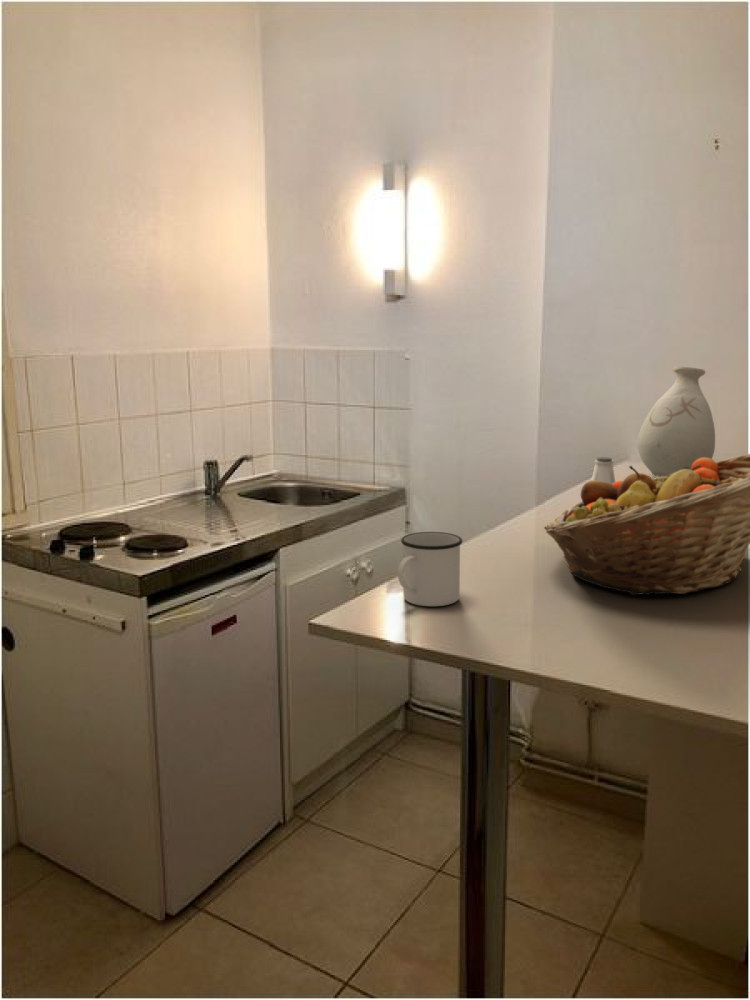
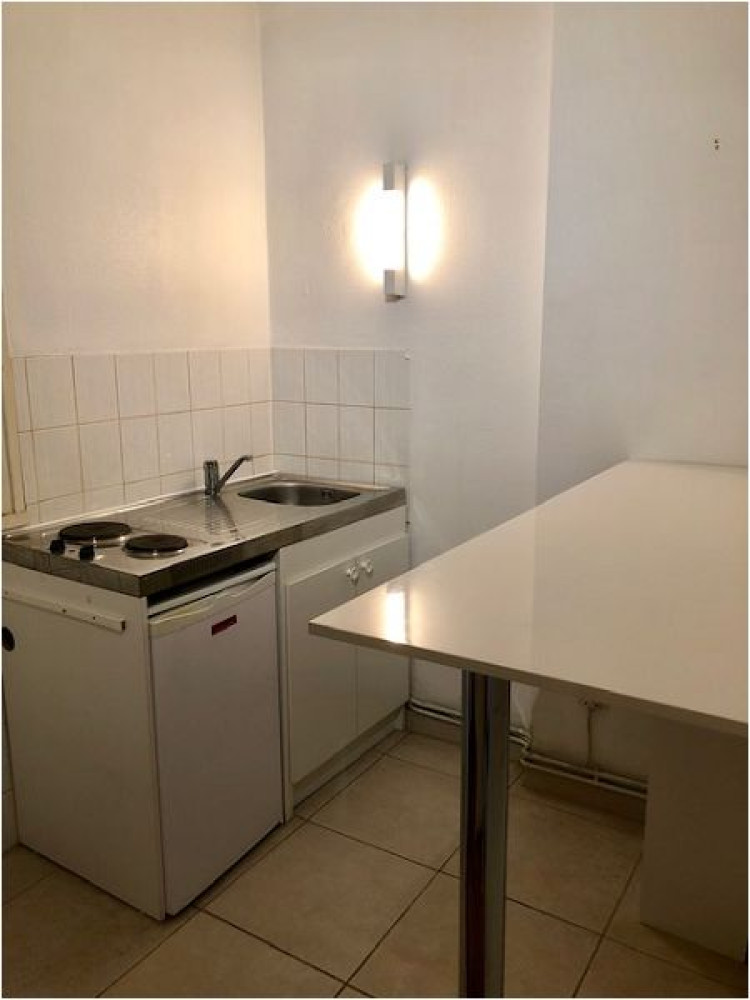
- saltshaker (603, 478)
- fruit basket (668, 512)
- vase (676, 424)
- mug (425, 570)
